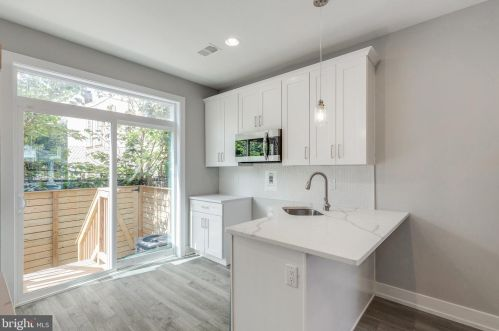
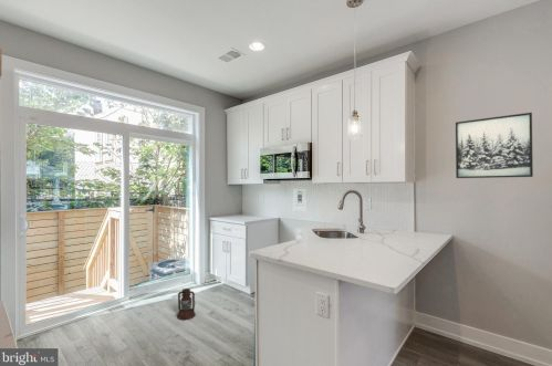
+ wall art (491, 147)
+ lantern (186, 301)
